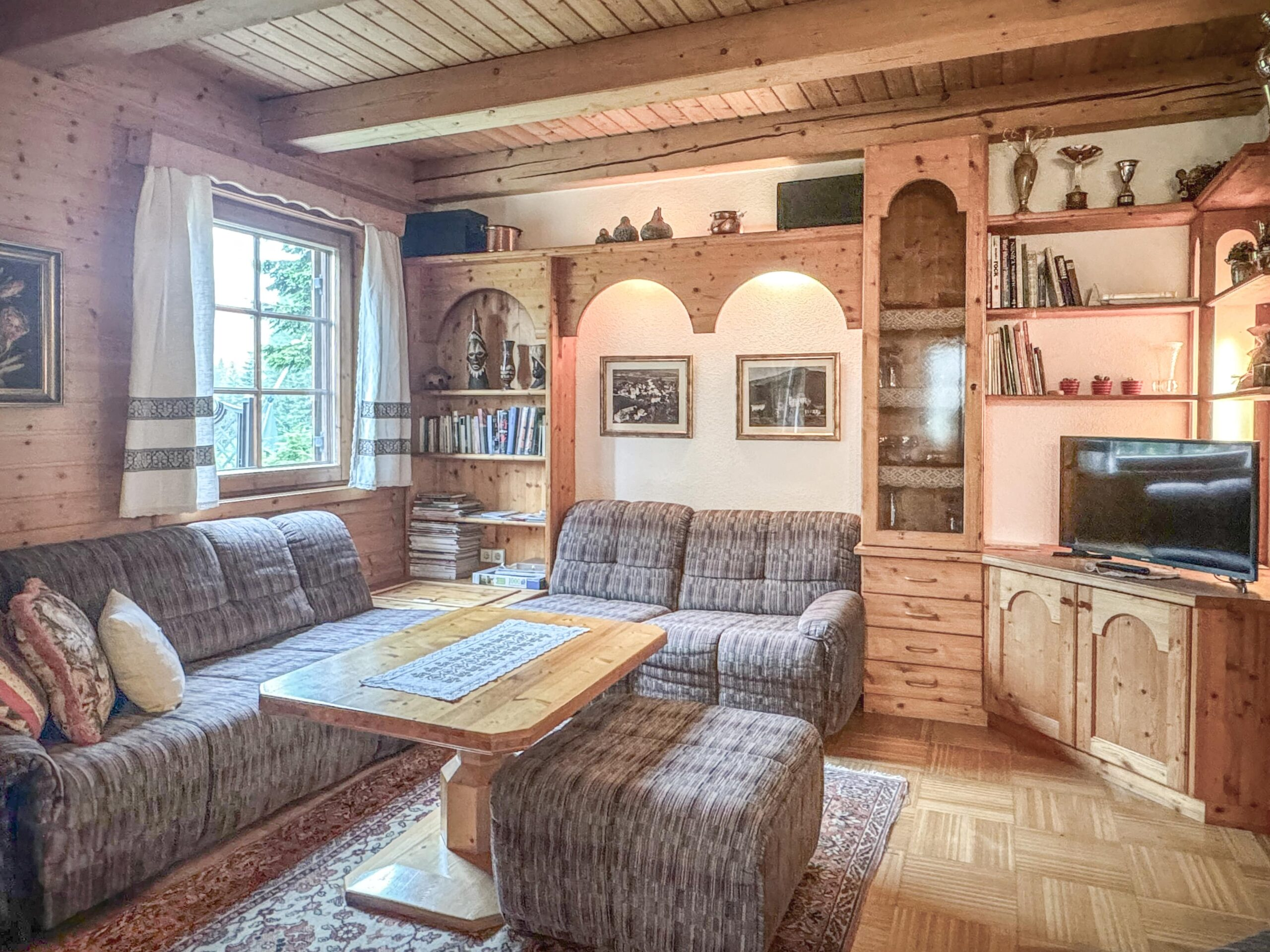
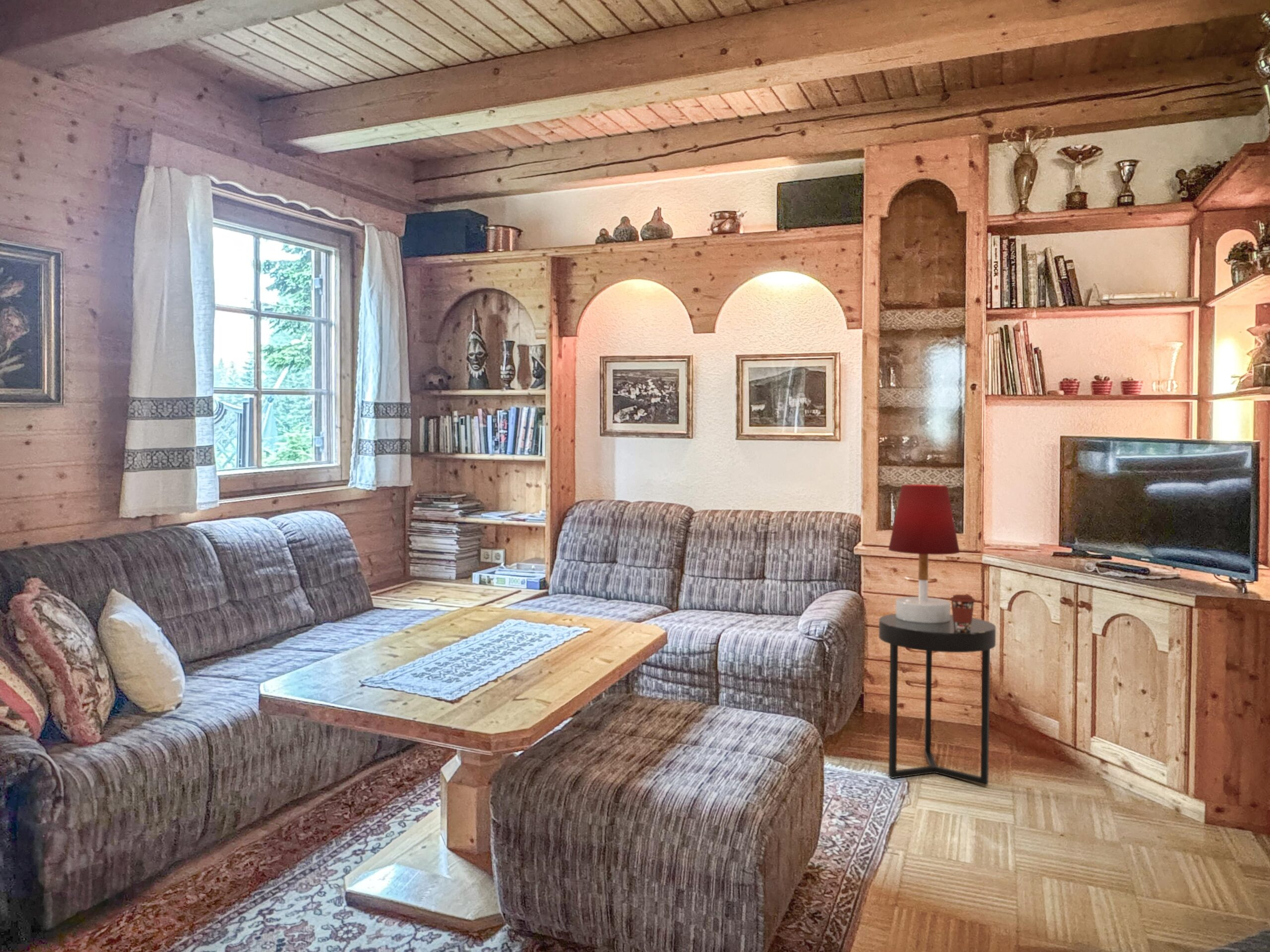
+ side table (931, 697)
+ table lamp (923, 551)
+ coffee cup (962, 612)
